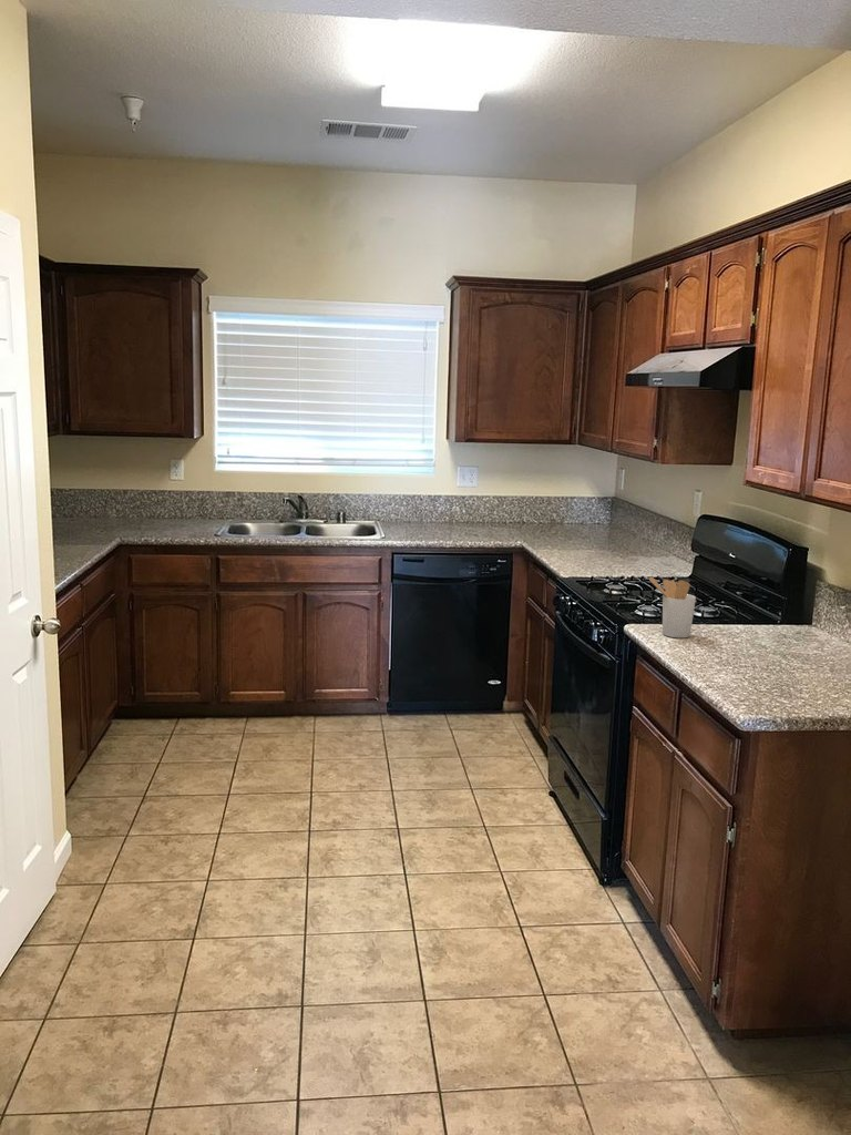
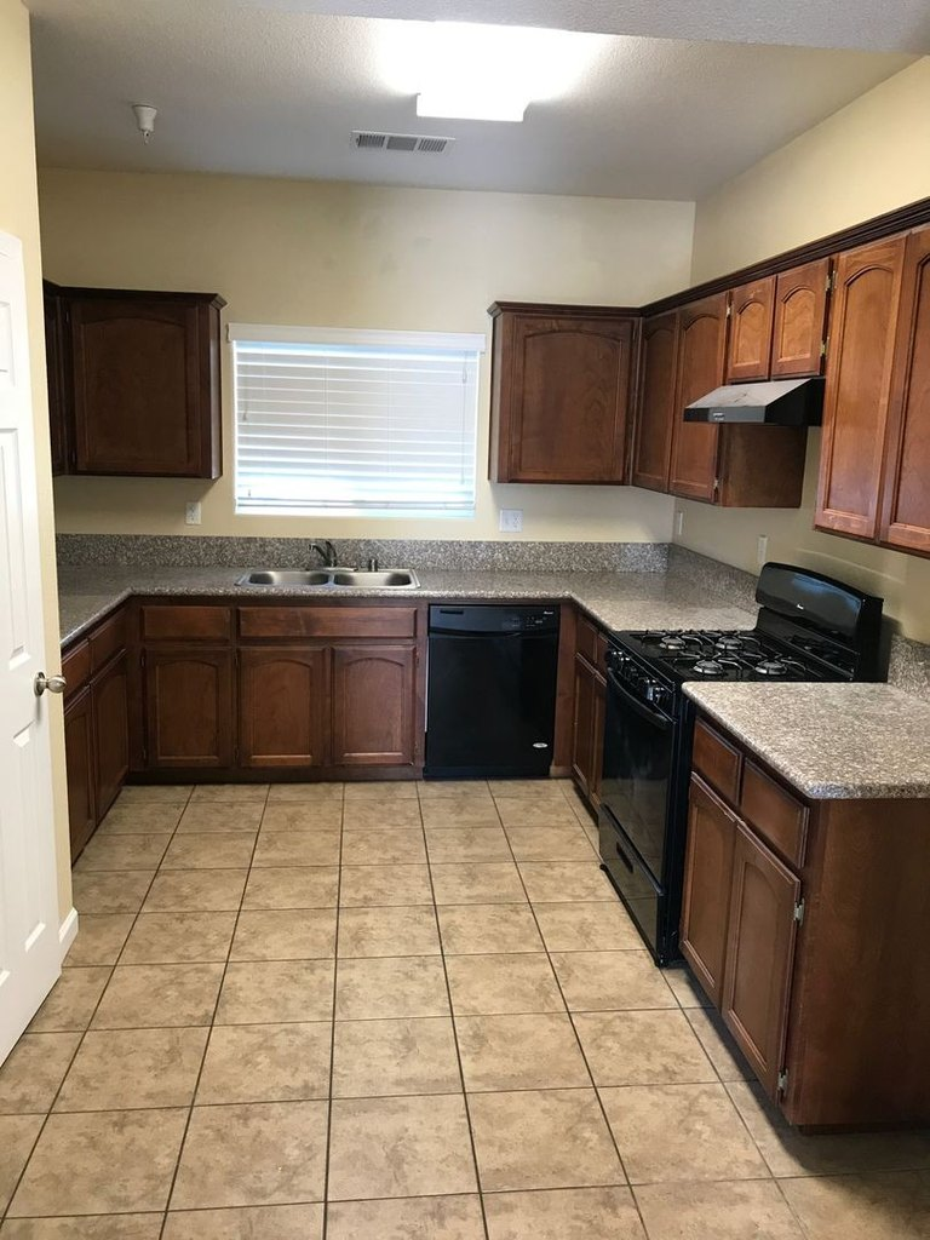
- utensil holder (669, 605)
